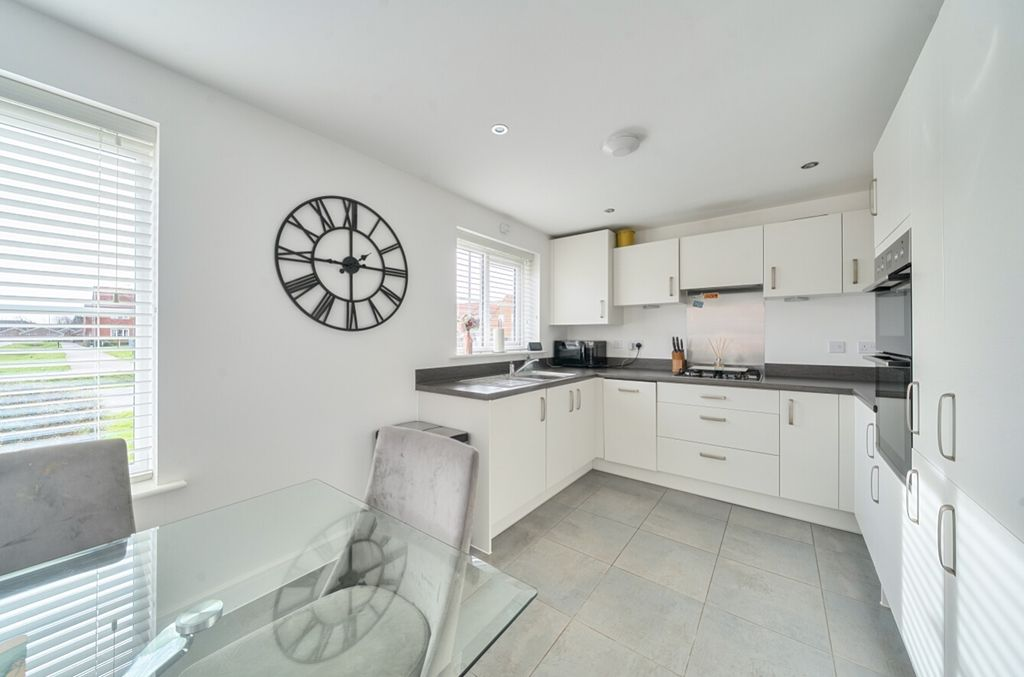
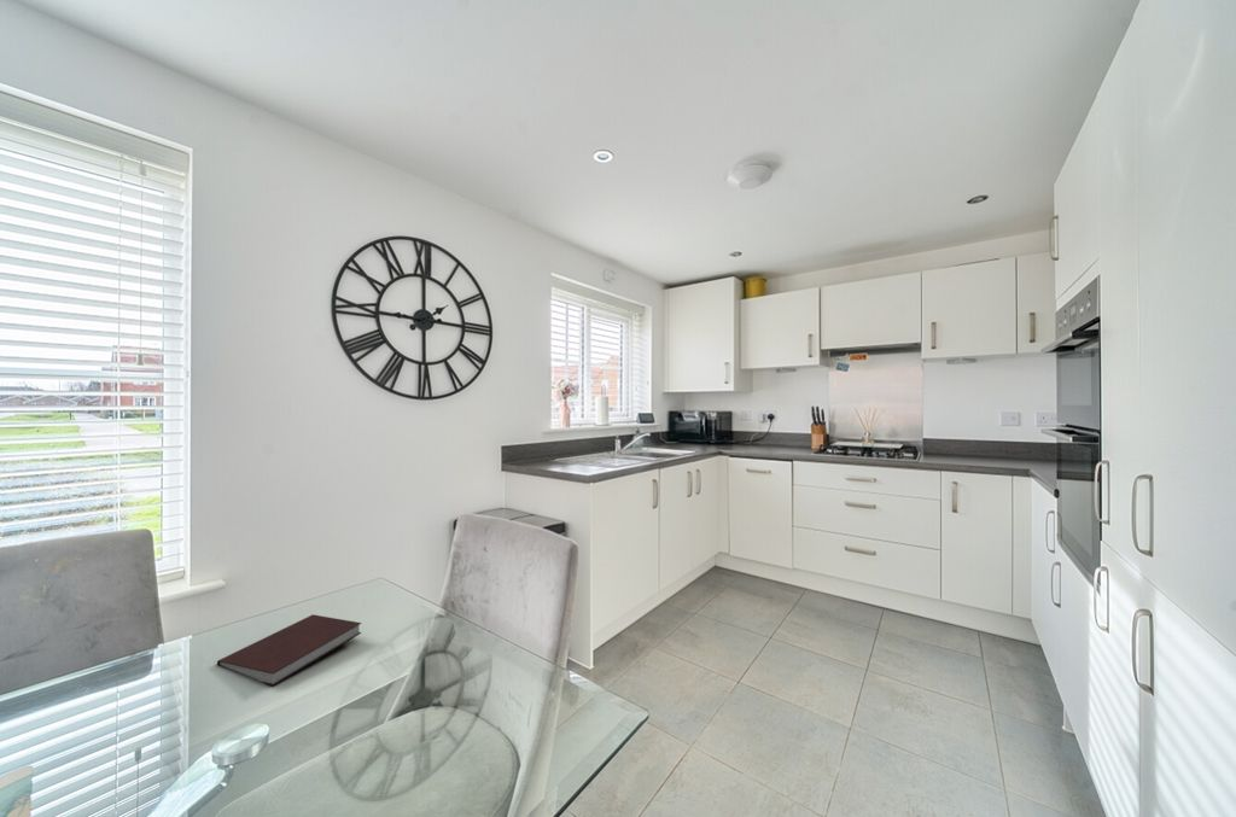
+ notebook (295, 646)
